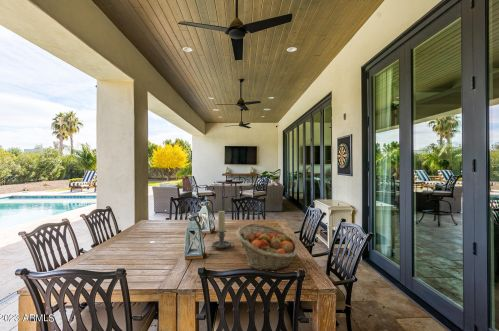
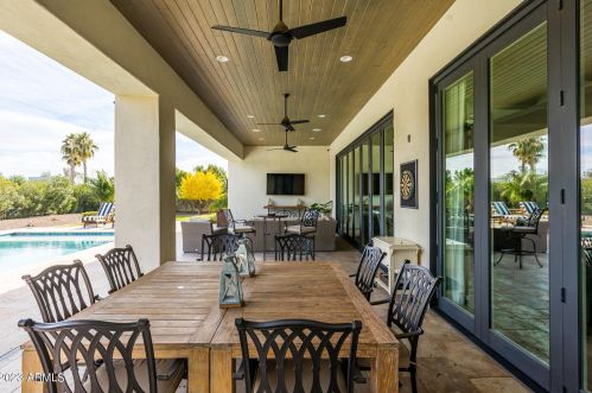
- fruit basket (267, 244)
- candle holder (223, 228)
